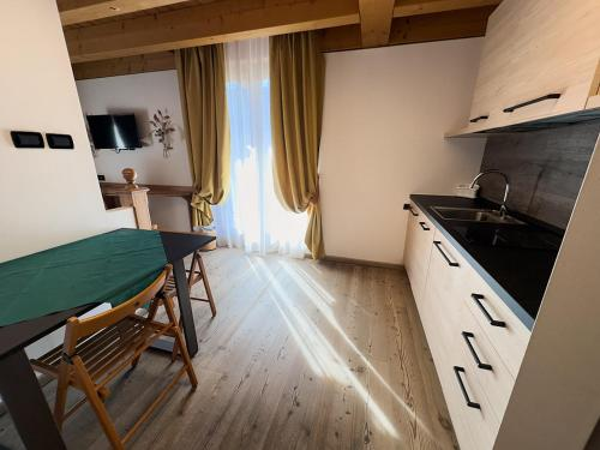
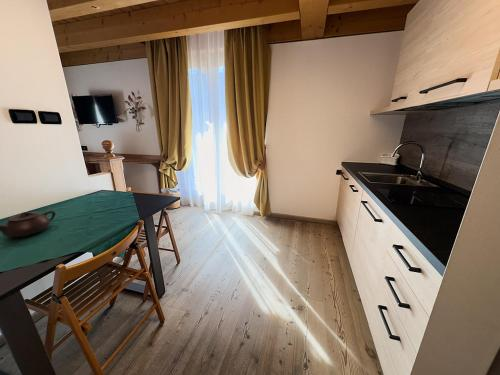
+ teapot (27, 222)
